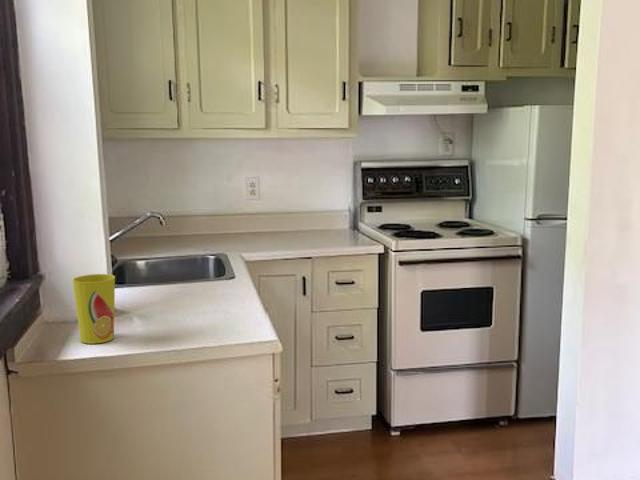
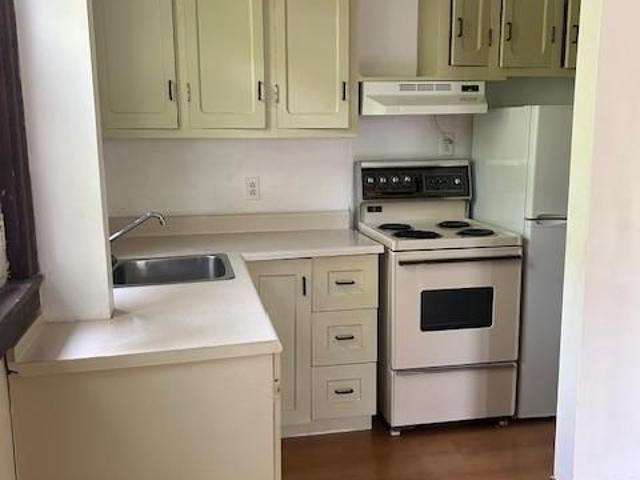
- cup (95, 308)
